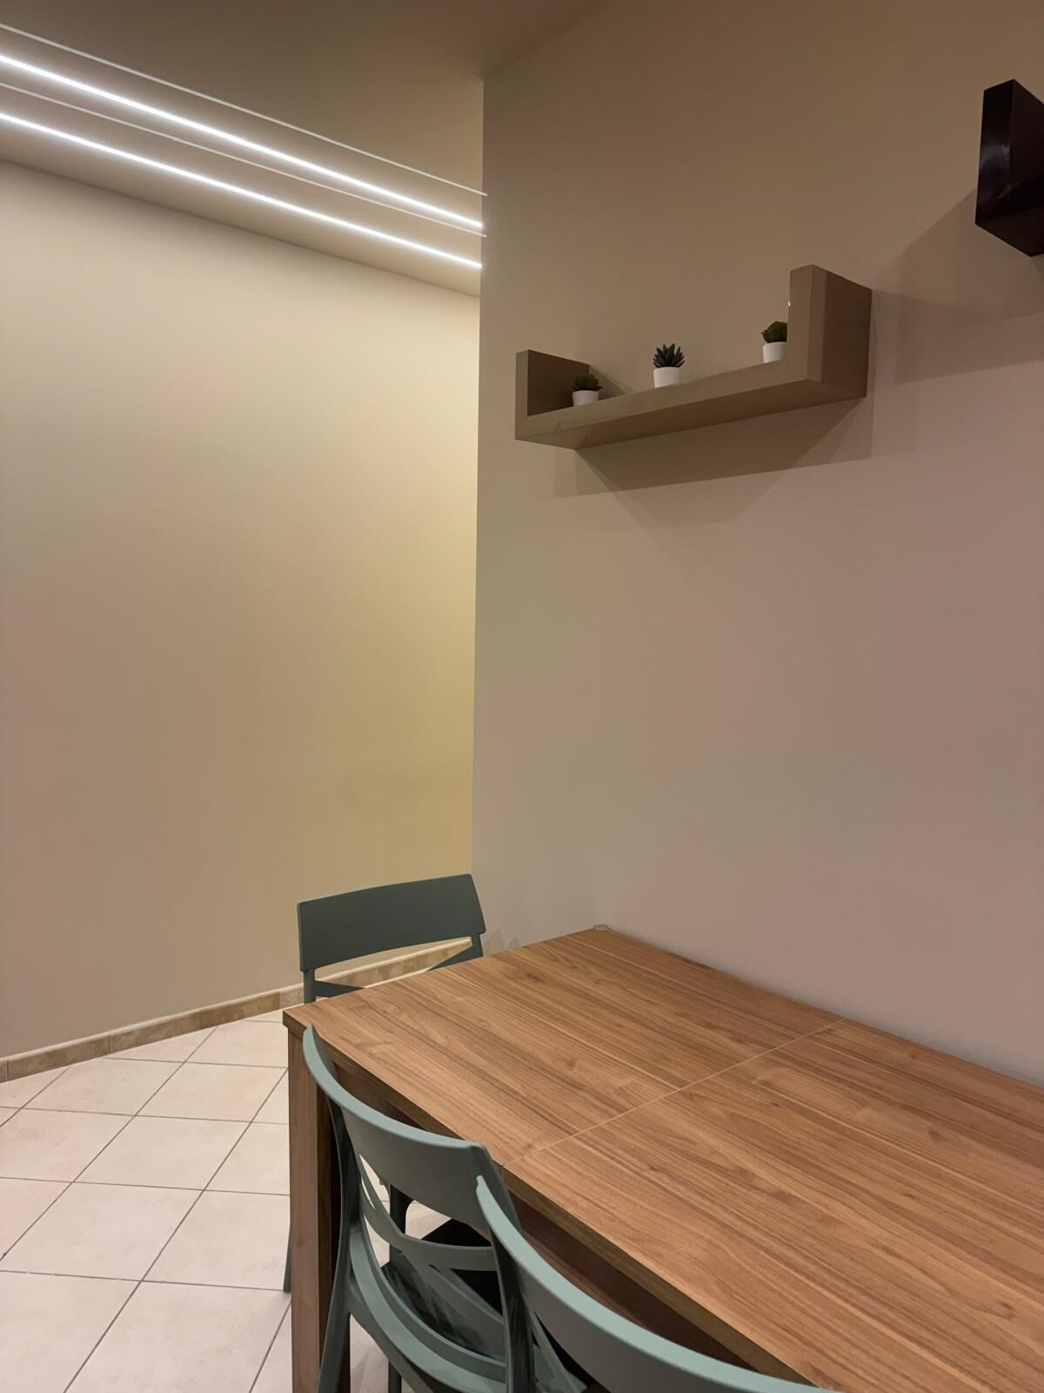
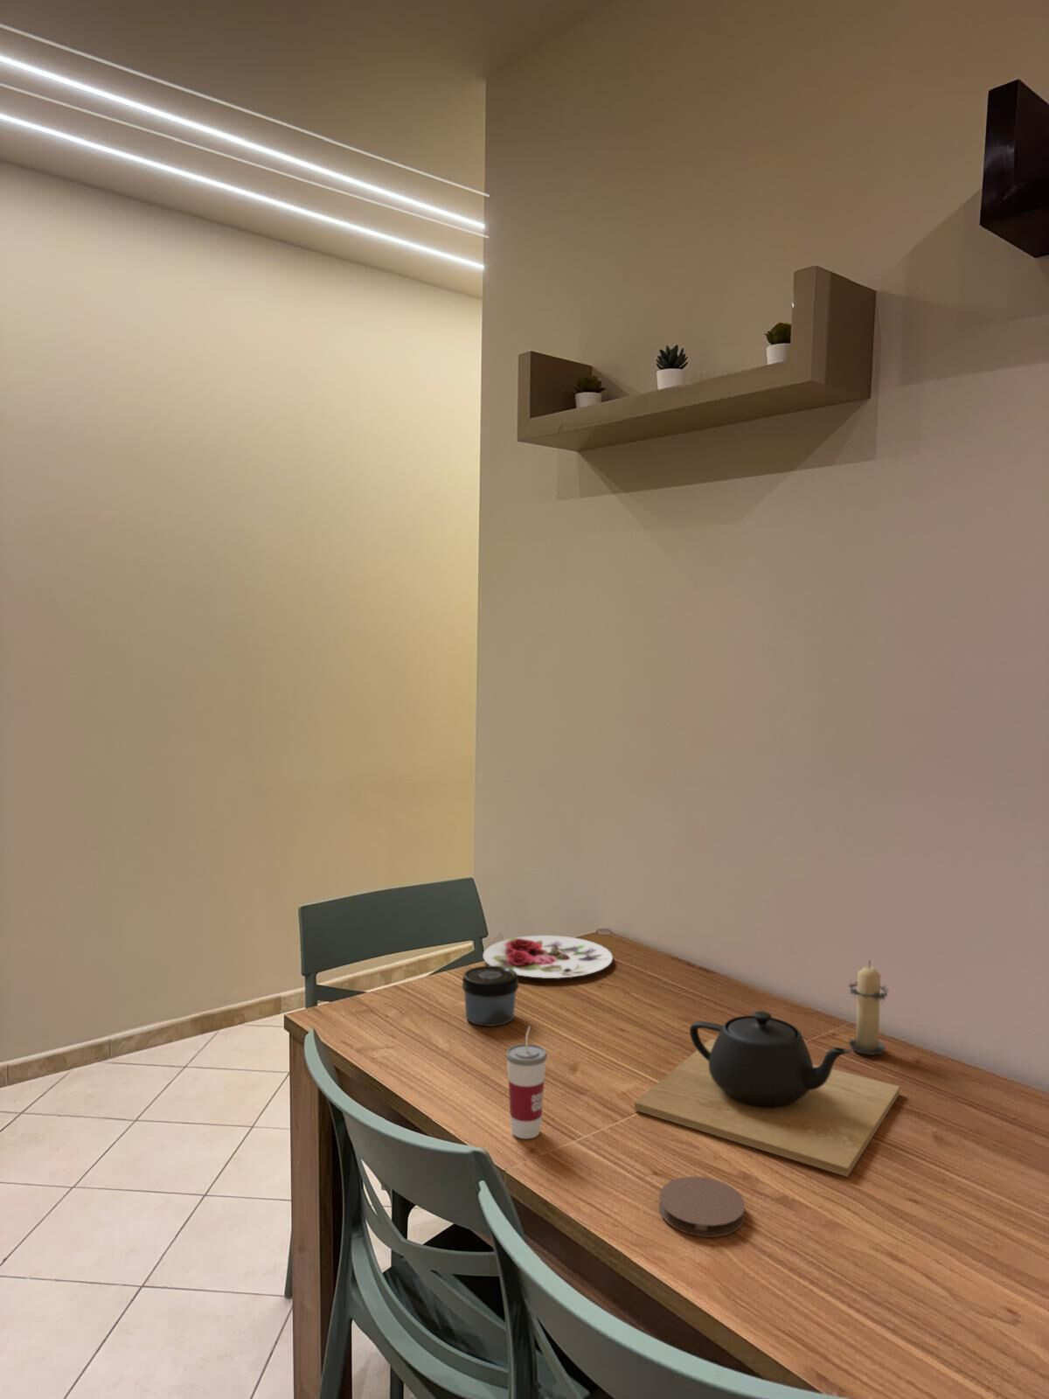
+ plate (548, 954)
+ coaster (701, 1205)
+ teapot (770, 1058)
+ candle (868, 1005)
+ cup (527, 1077)
+ jar (489, 996)
